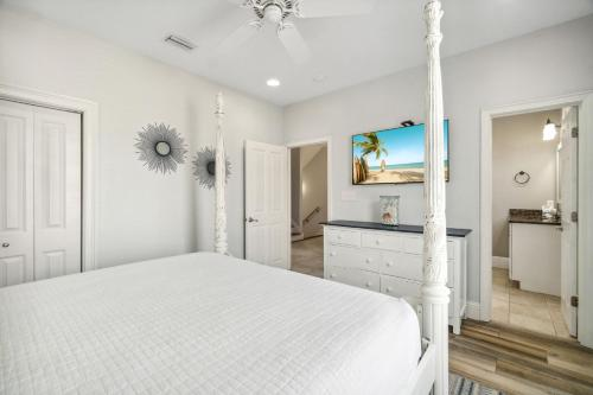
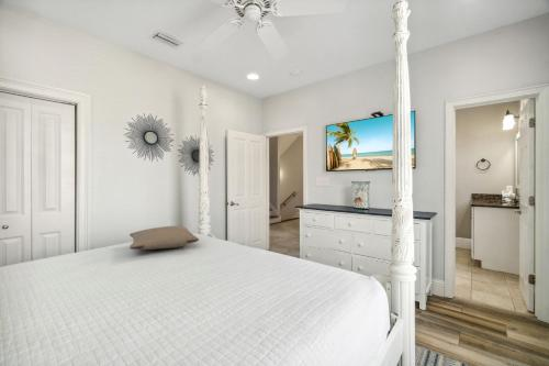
+ pillow (163, 237)
